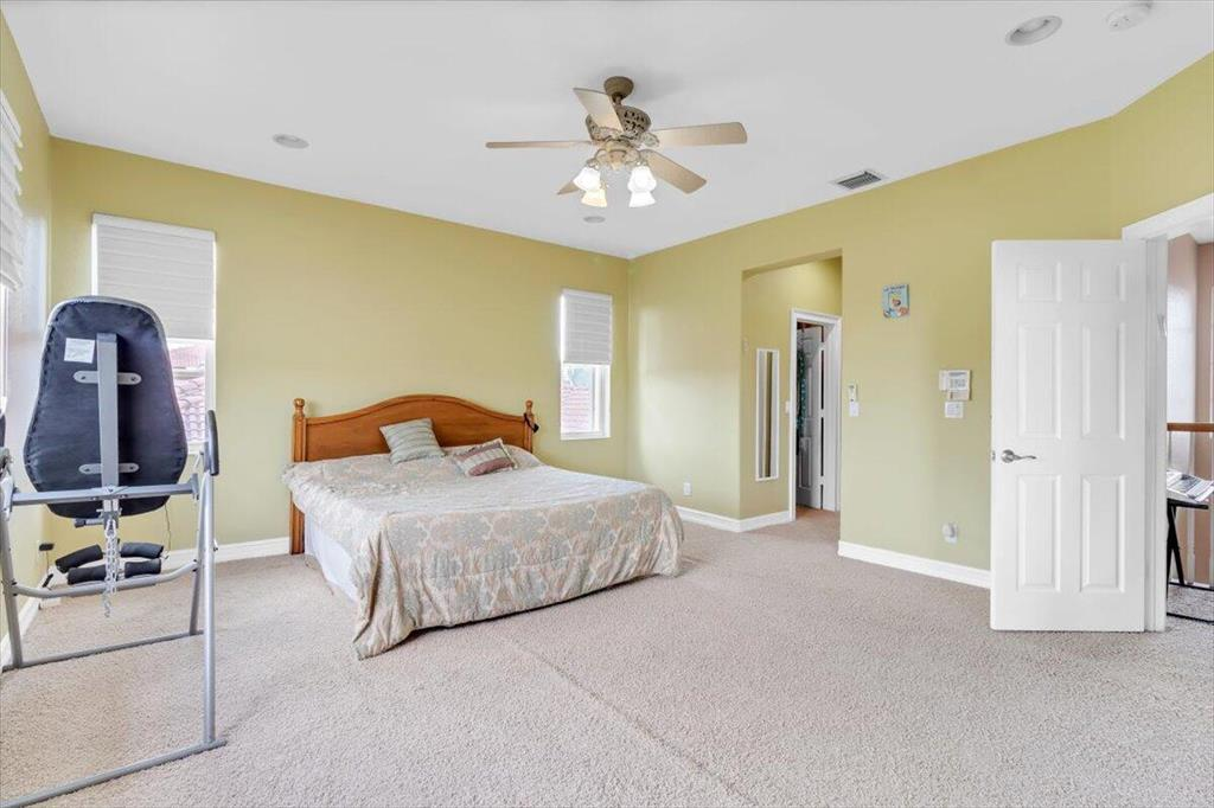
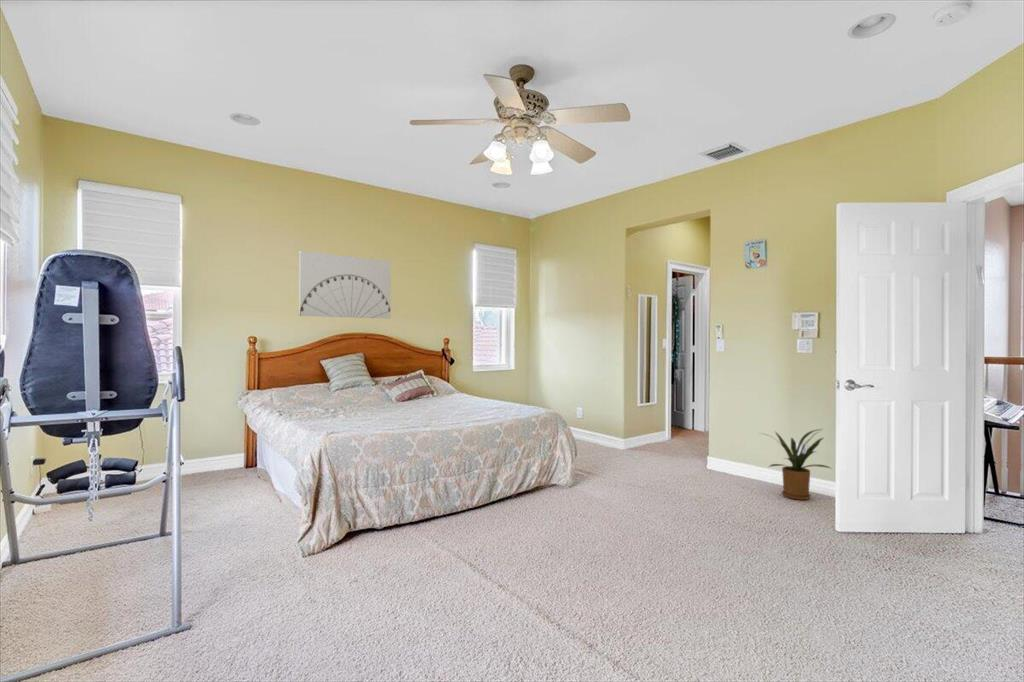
+ house plant (796, 460)
+ wall art (347, 286)
